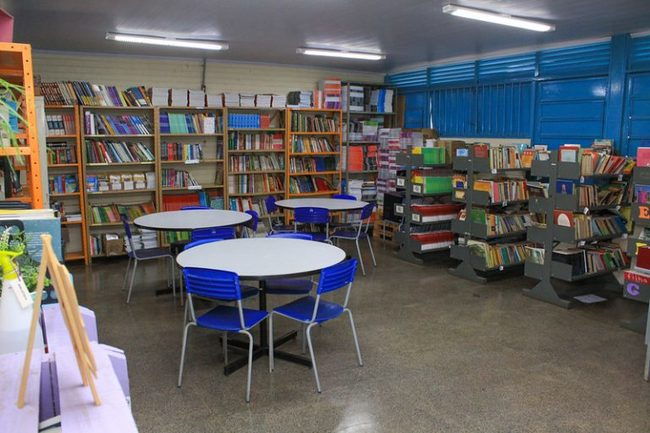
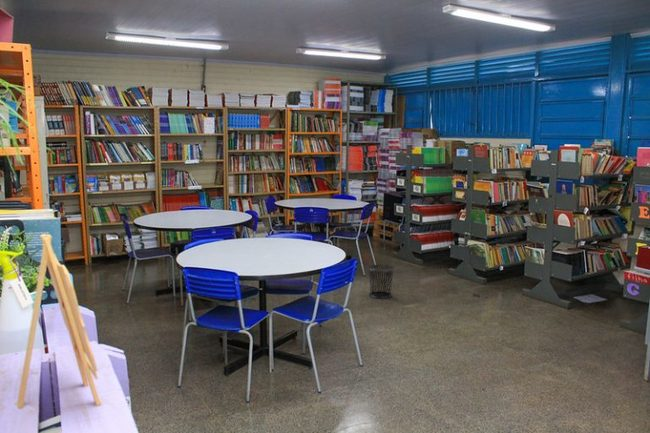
+ waste bin (380, 281)
